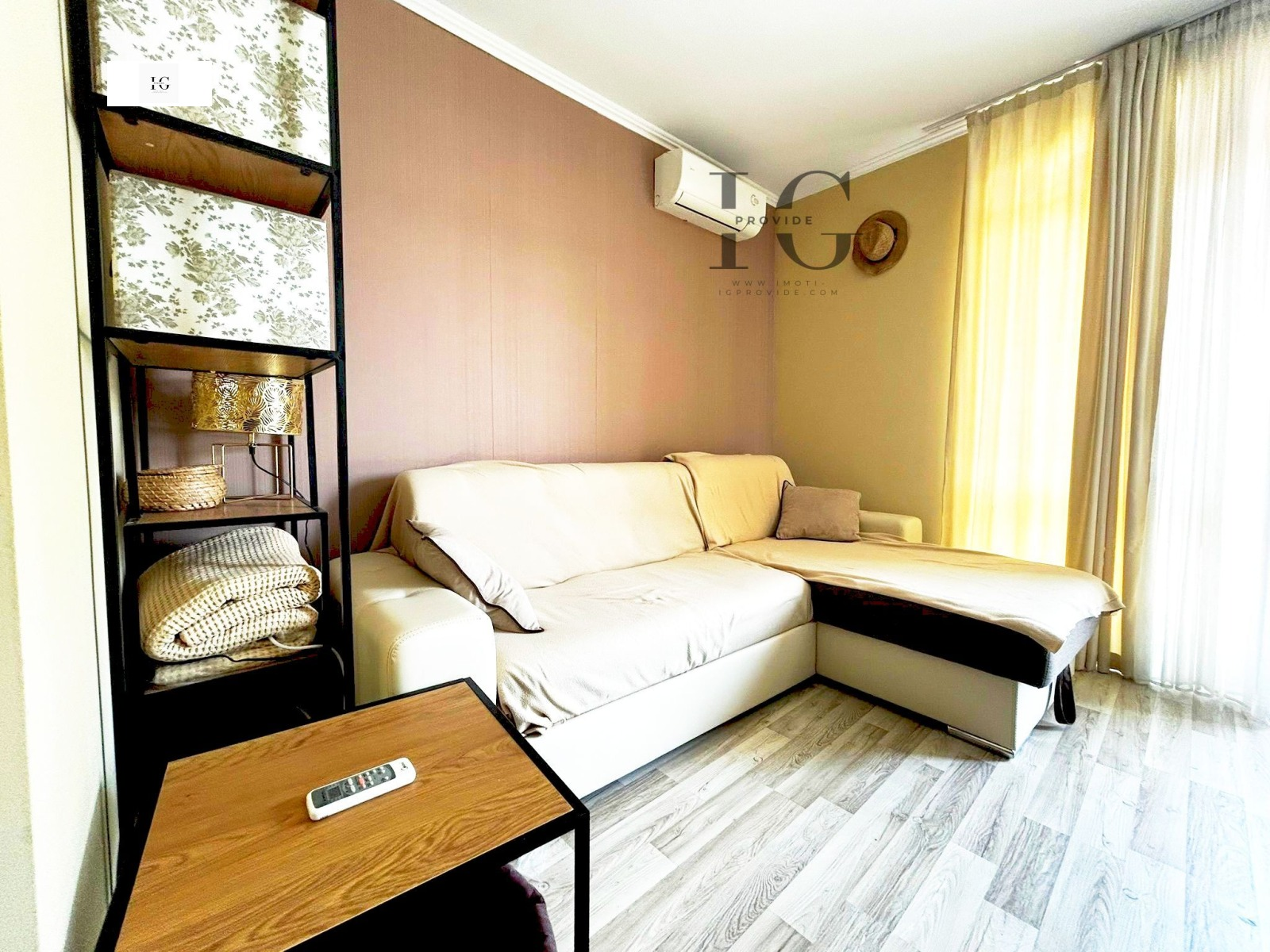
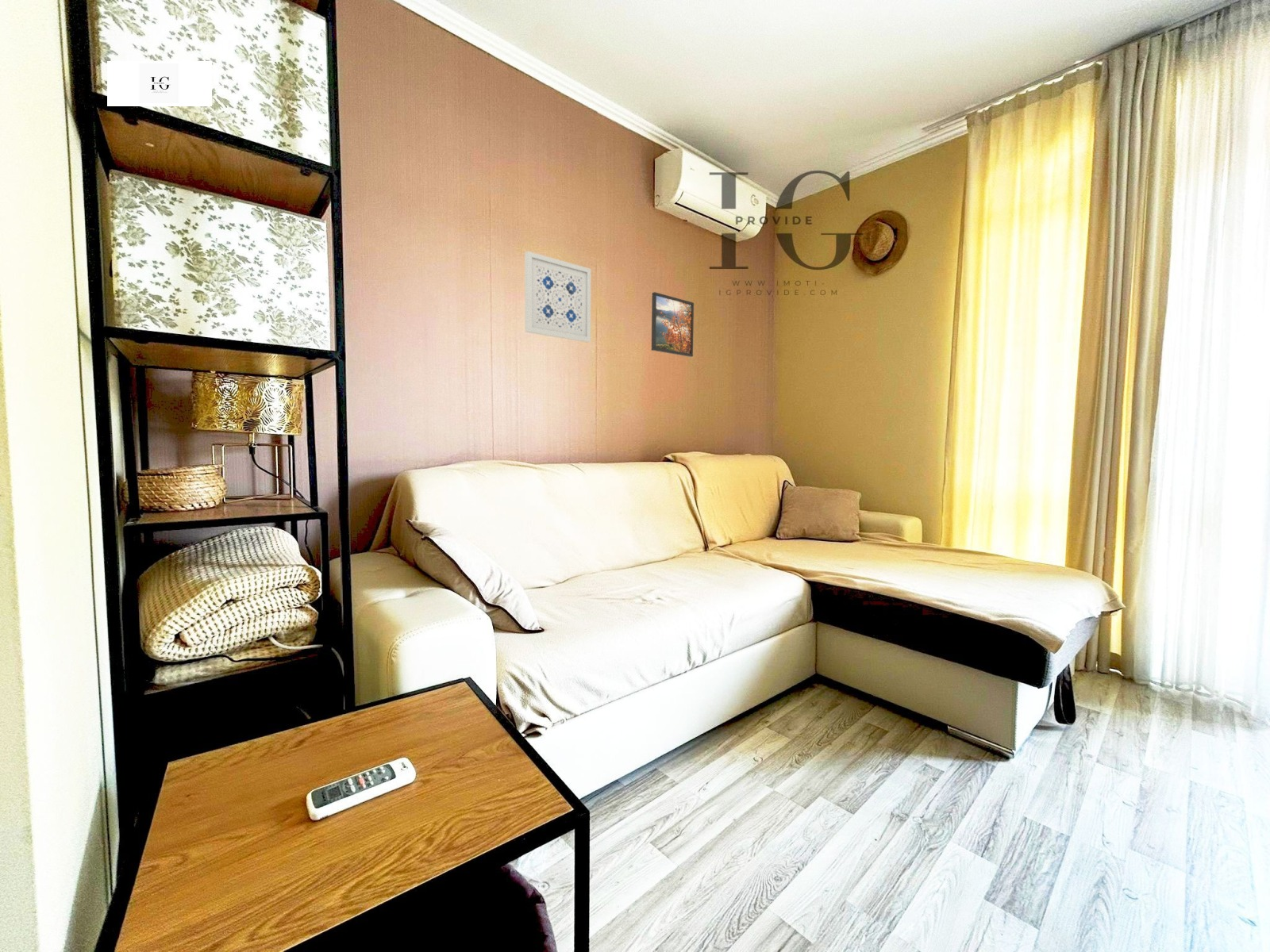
+ wall art (559, 299)
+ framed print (673, 325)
